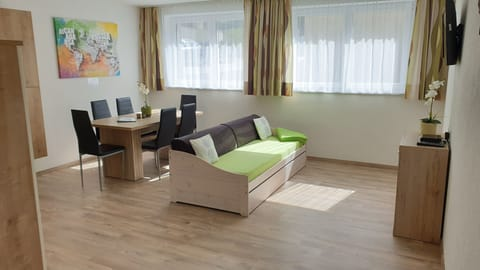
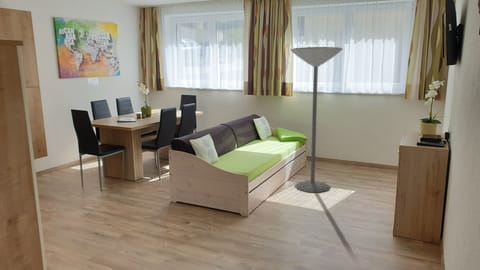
+ floor lamp (314, 119)
